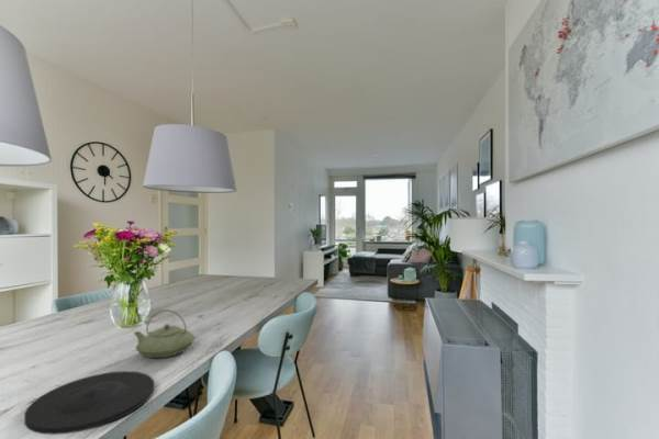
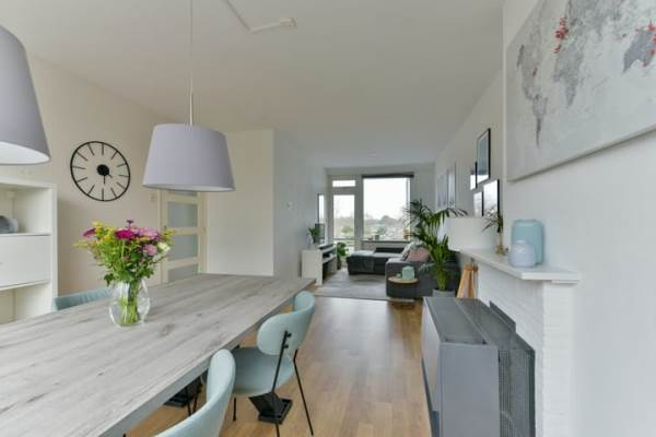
- teapot (163, 330)
- plate (94, 394)
